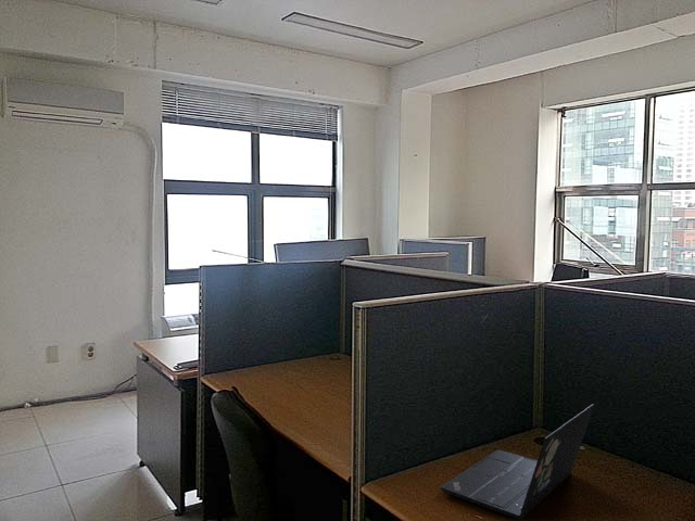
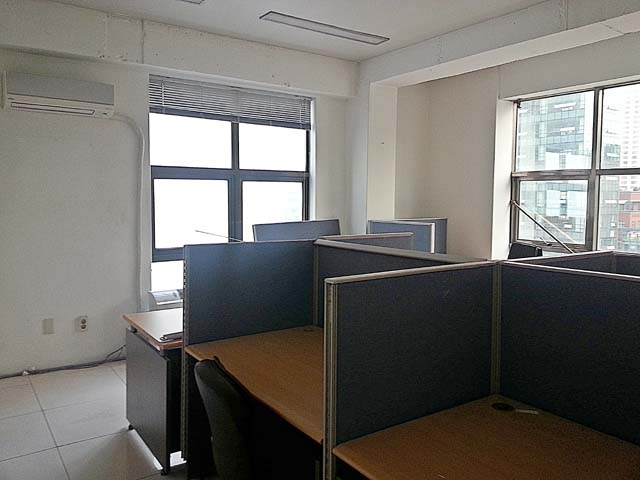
- laptop (517, 455)
